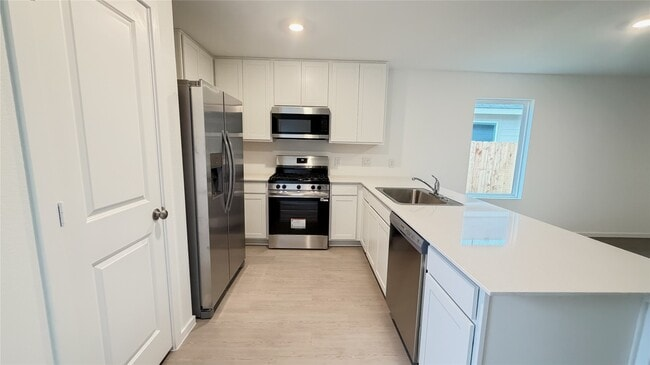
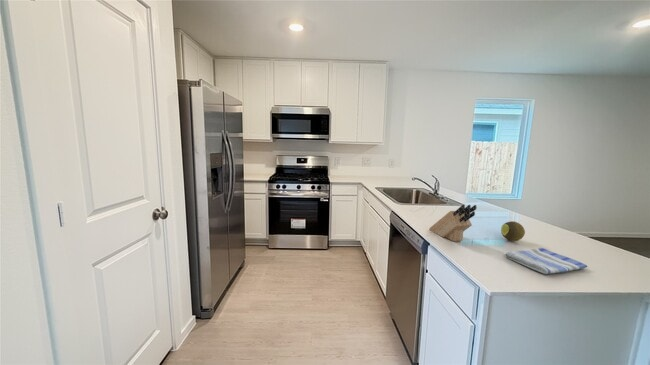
+ dish towel (544, 259)
+ fruit (512, 231)
+ knife block (452, 218)
